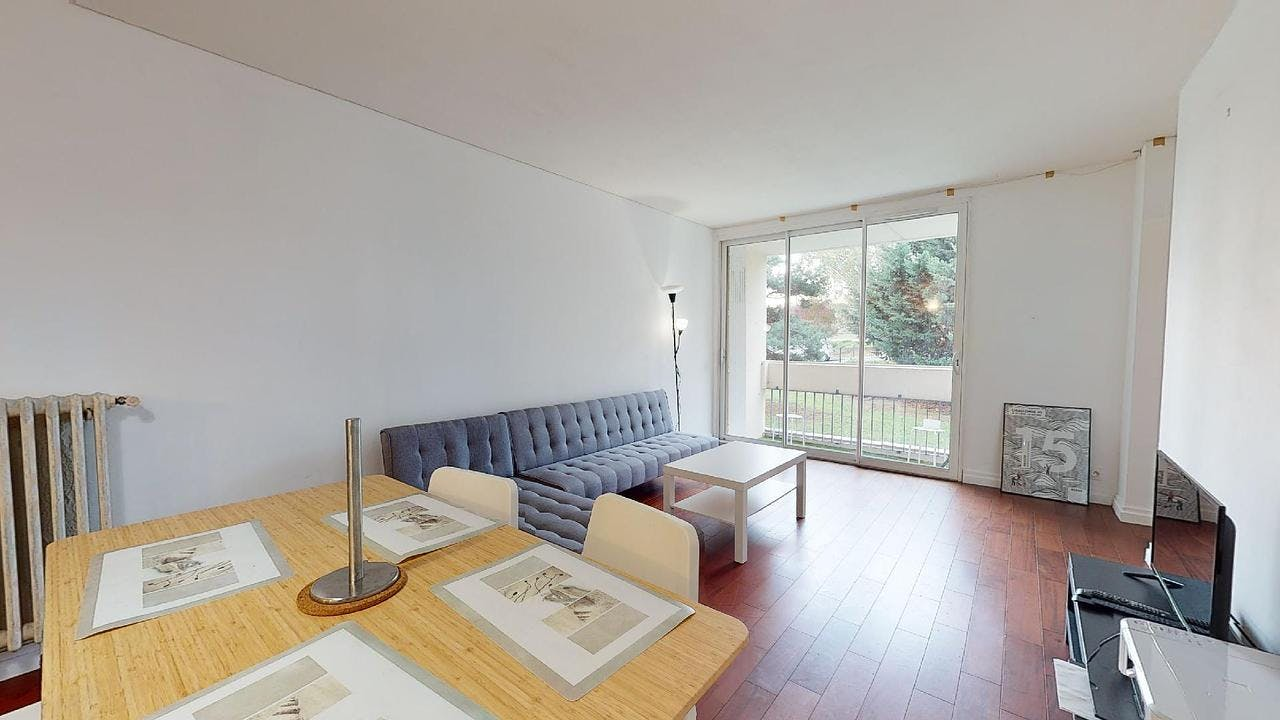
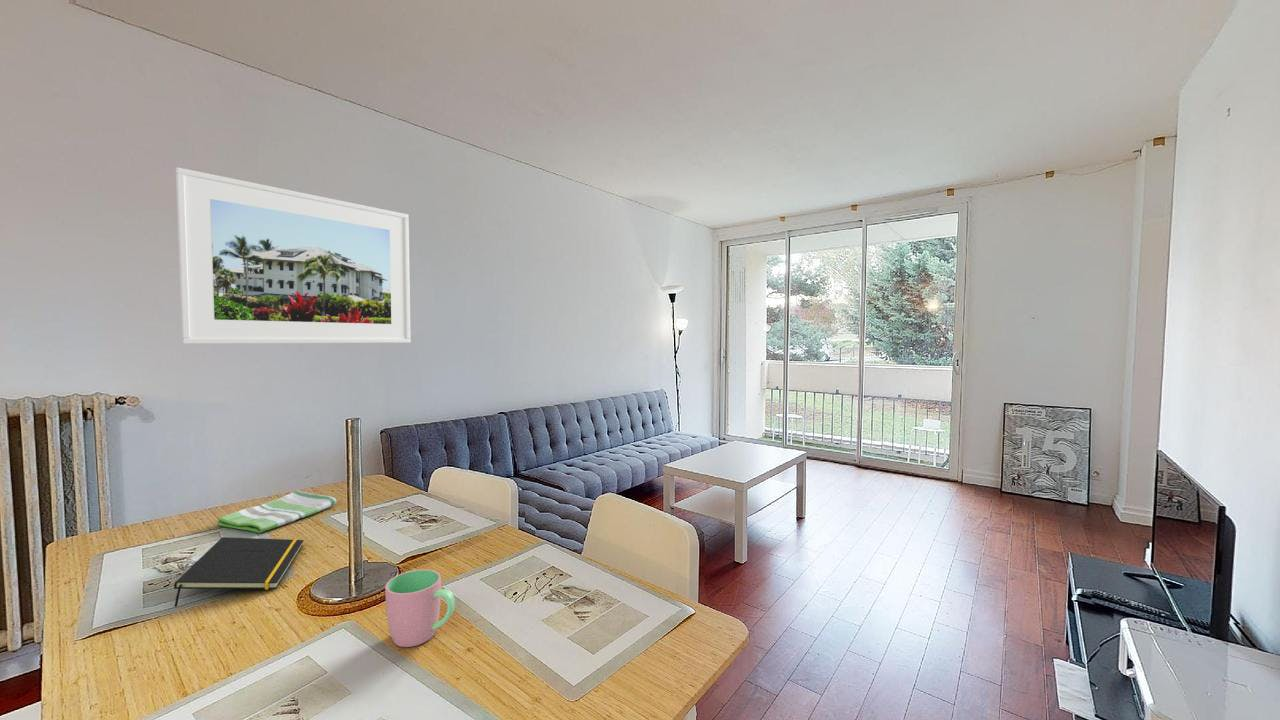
+ dish towel (280, 509)
+ notepad (247, 561)
+ cup (422, 609)
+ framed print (312, 269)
